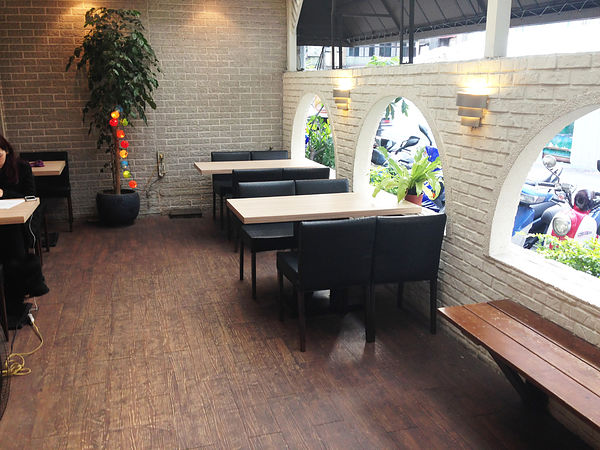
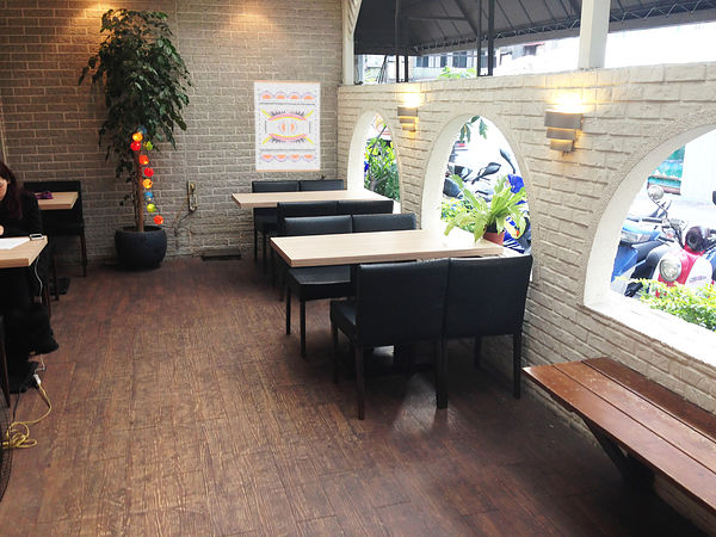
+ wall art (288, 126)
